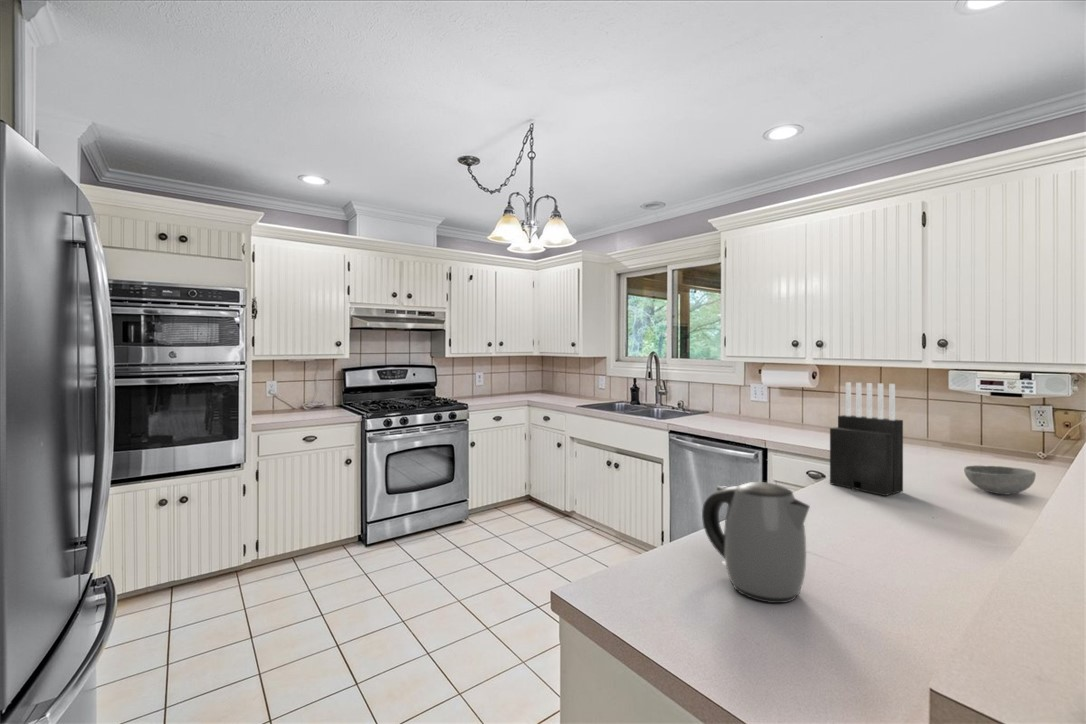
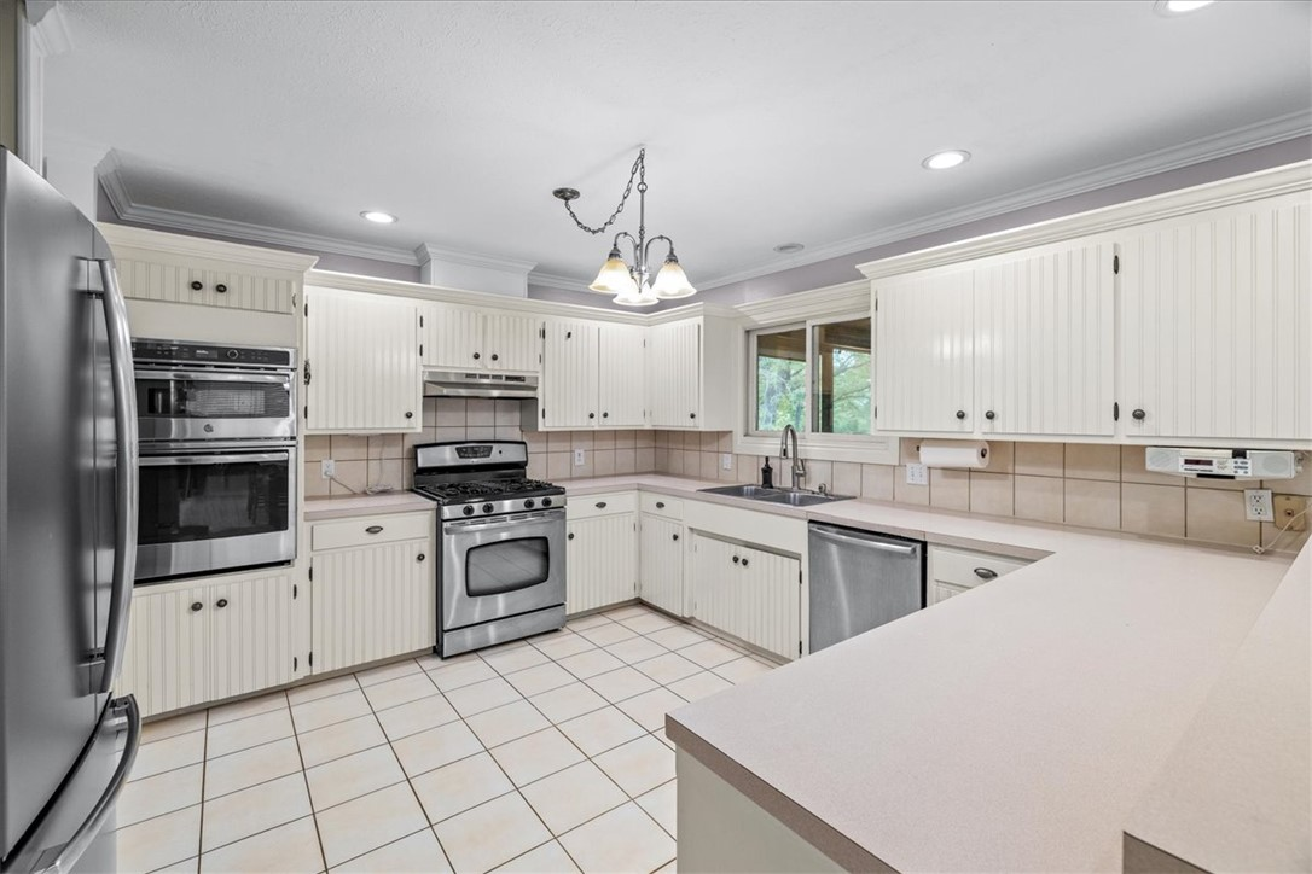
- knife block (863, 435)
- bowl (998, 480)
- kettle (753, 533)
